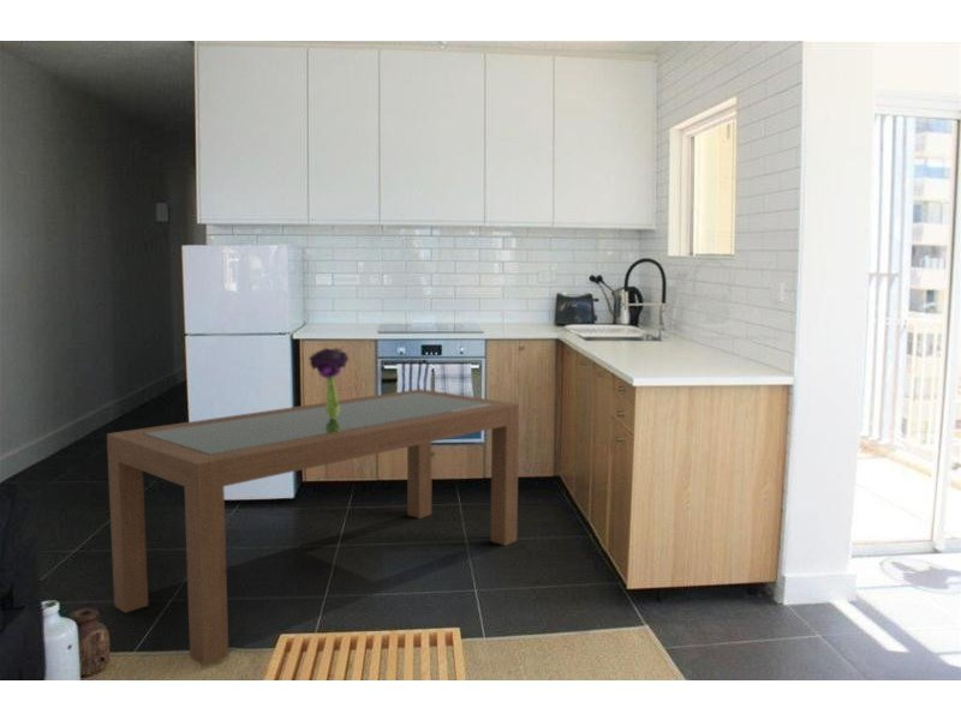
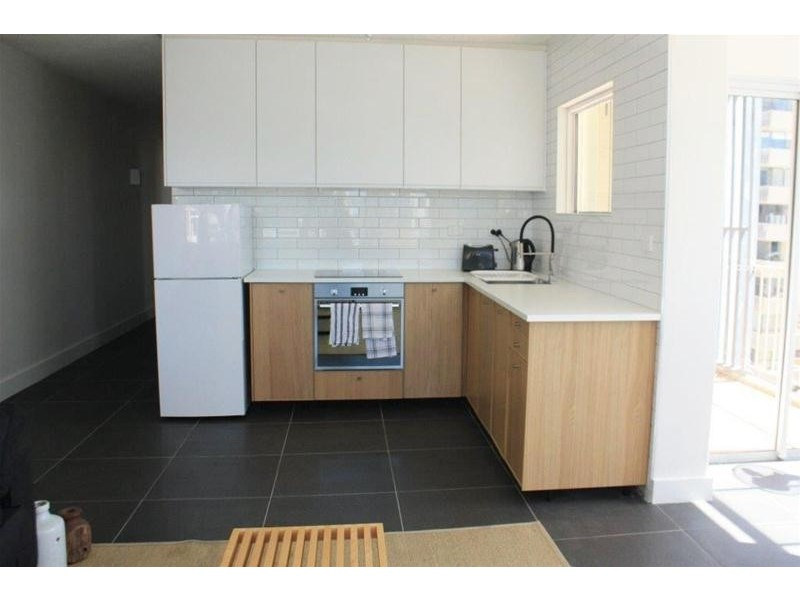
- dining table (328, 463)
- bouquet (329, 383)
